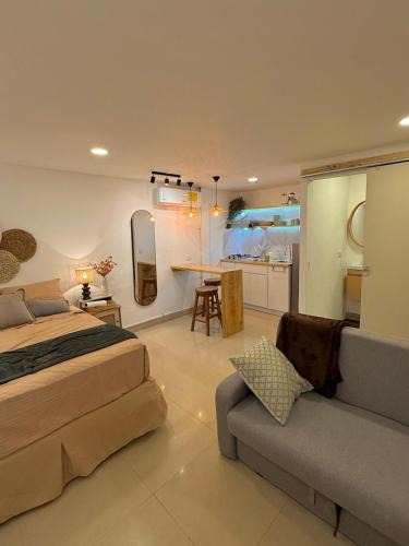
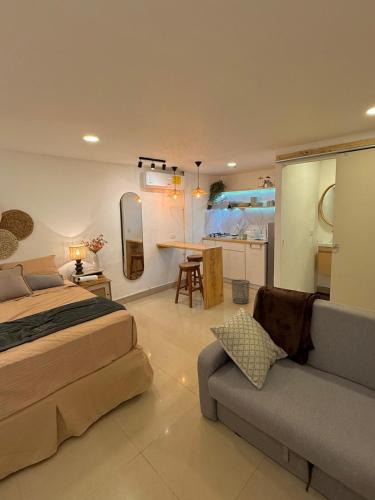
+ waste bin (240, 291)
